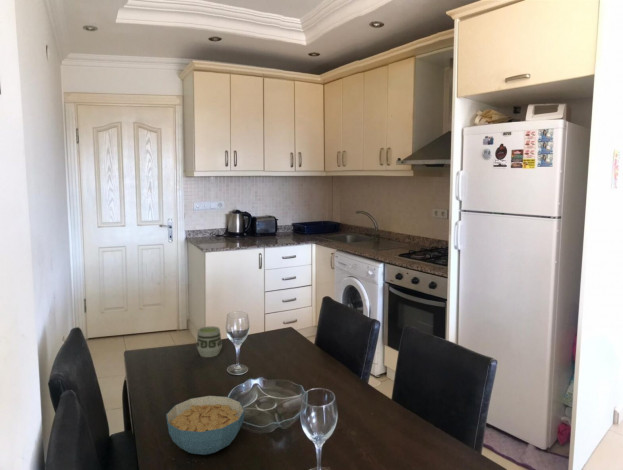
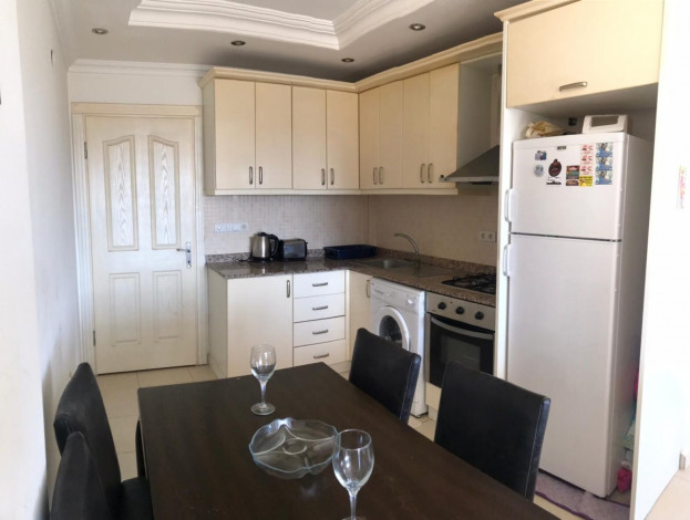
- cereal bowl (206, 430)
- cup (209, 341)
